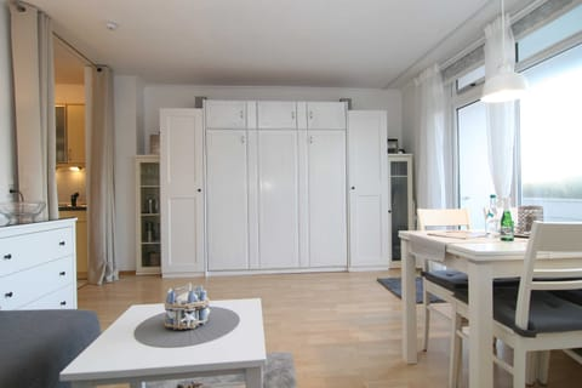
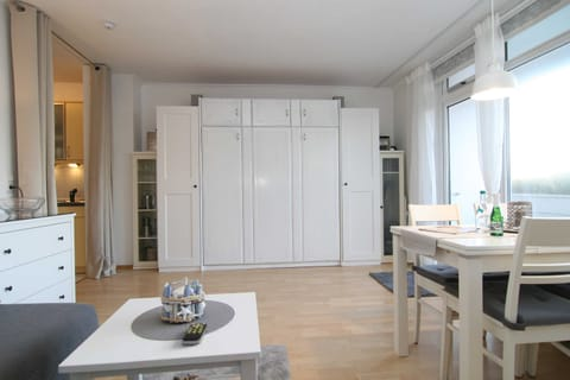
+ remote control (195, 332)
